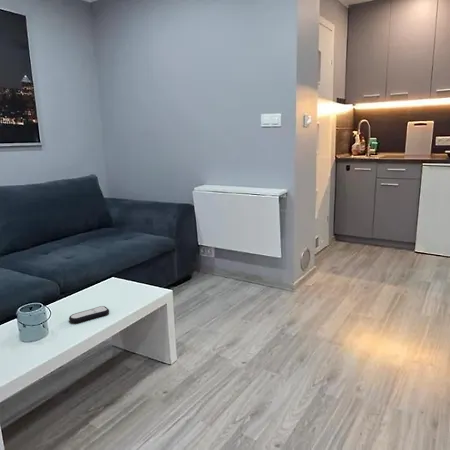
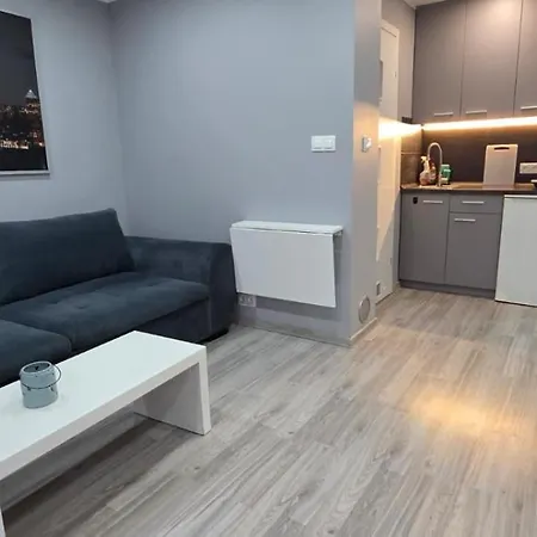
- remote control (89, 314)
